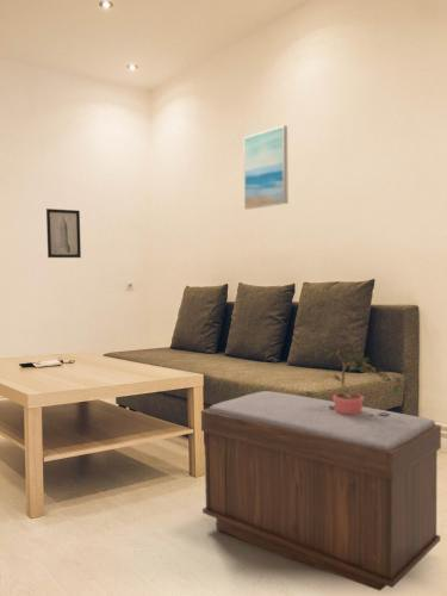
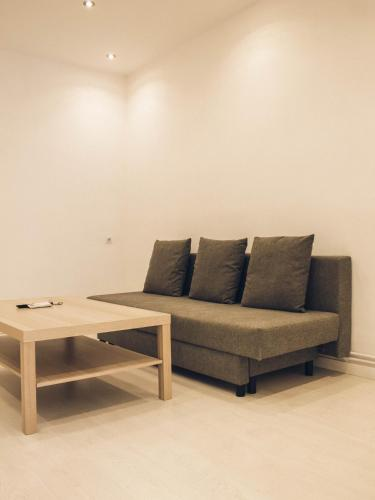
- wall art (265, 168)
- potted plant (361, 370)
- bench (315, 474)
- wall art (63, 234)
